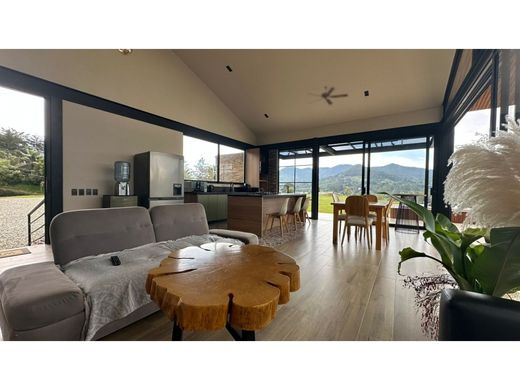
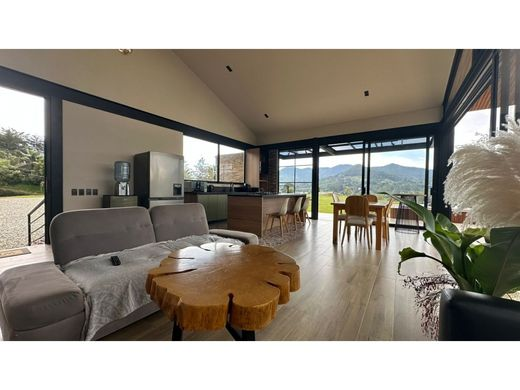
- ceiling fan (327, 93)
